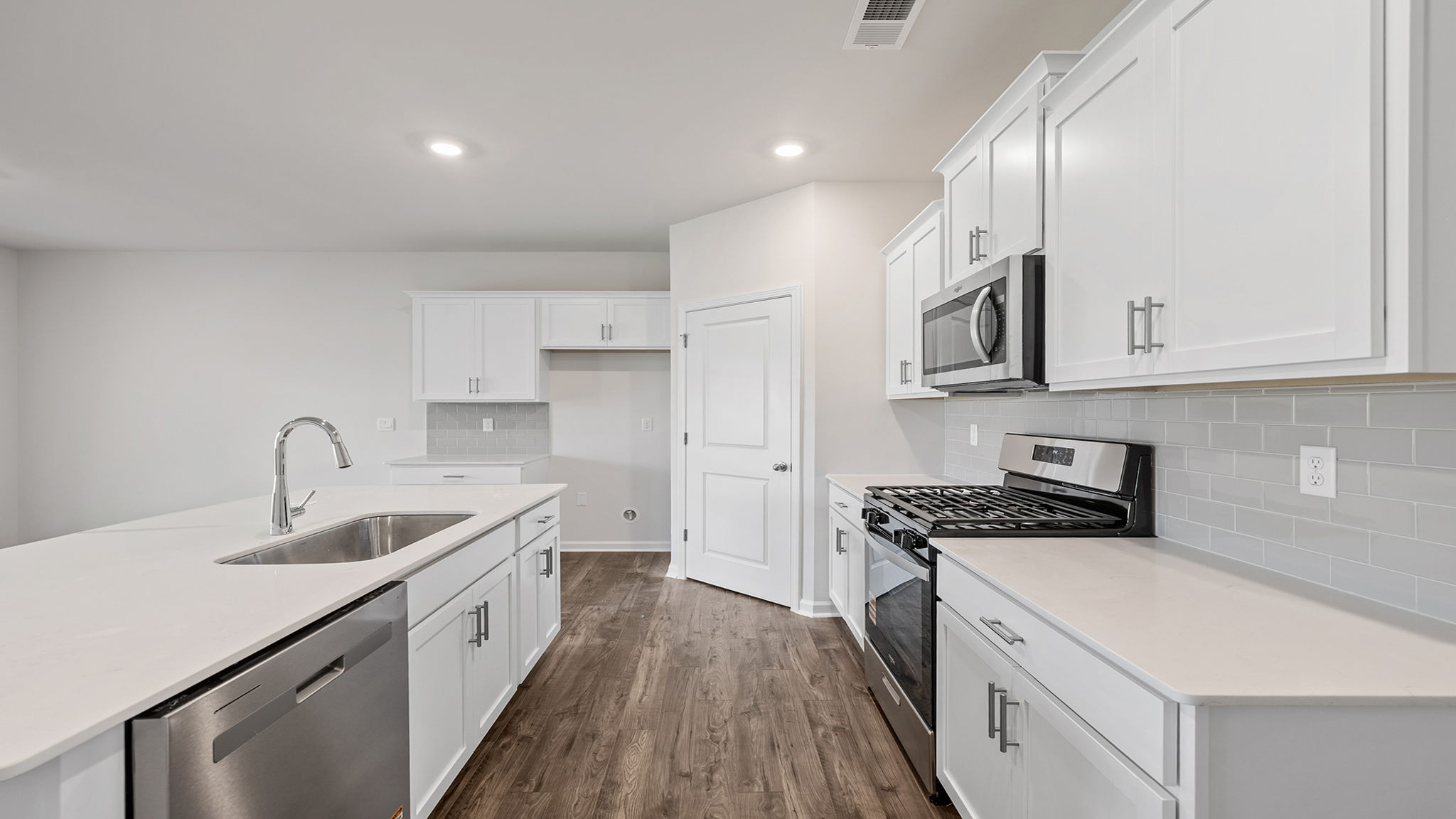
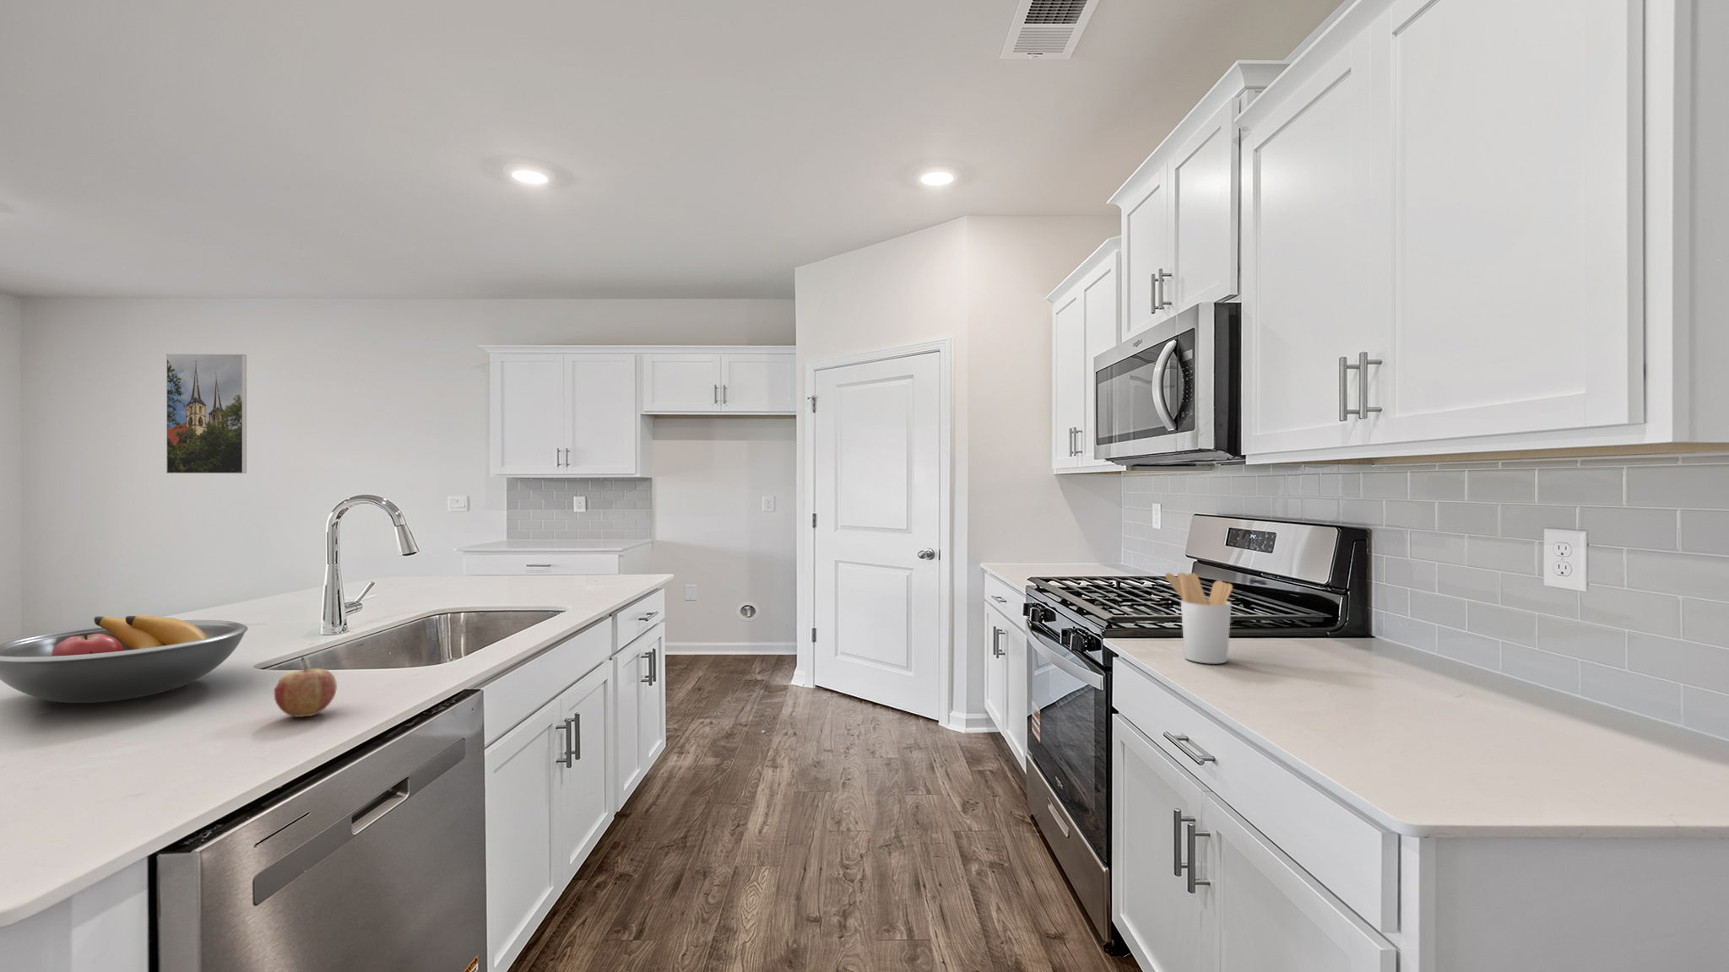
+ fruit bowl (125, 657)
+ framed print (205, 413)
+ fruit (305, 691)
+ utensil holder (1197, 615)
